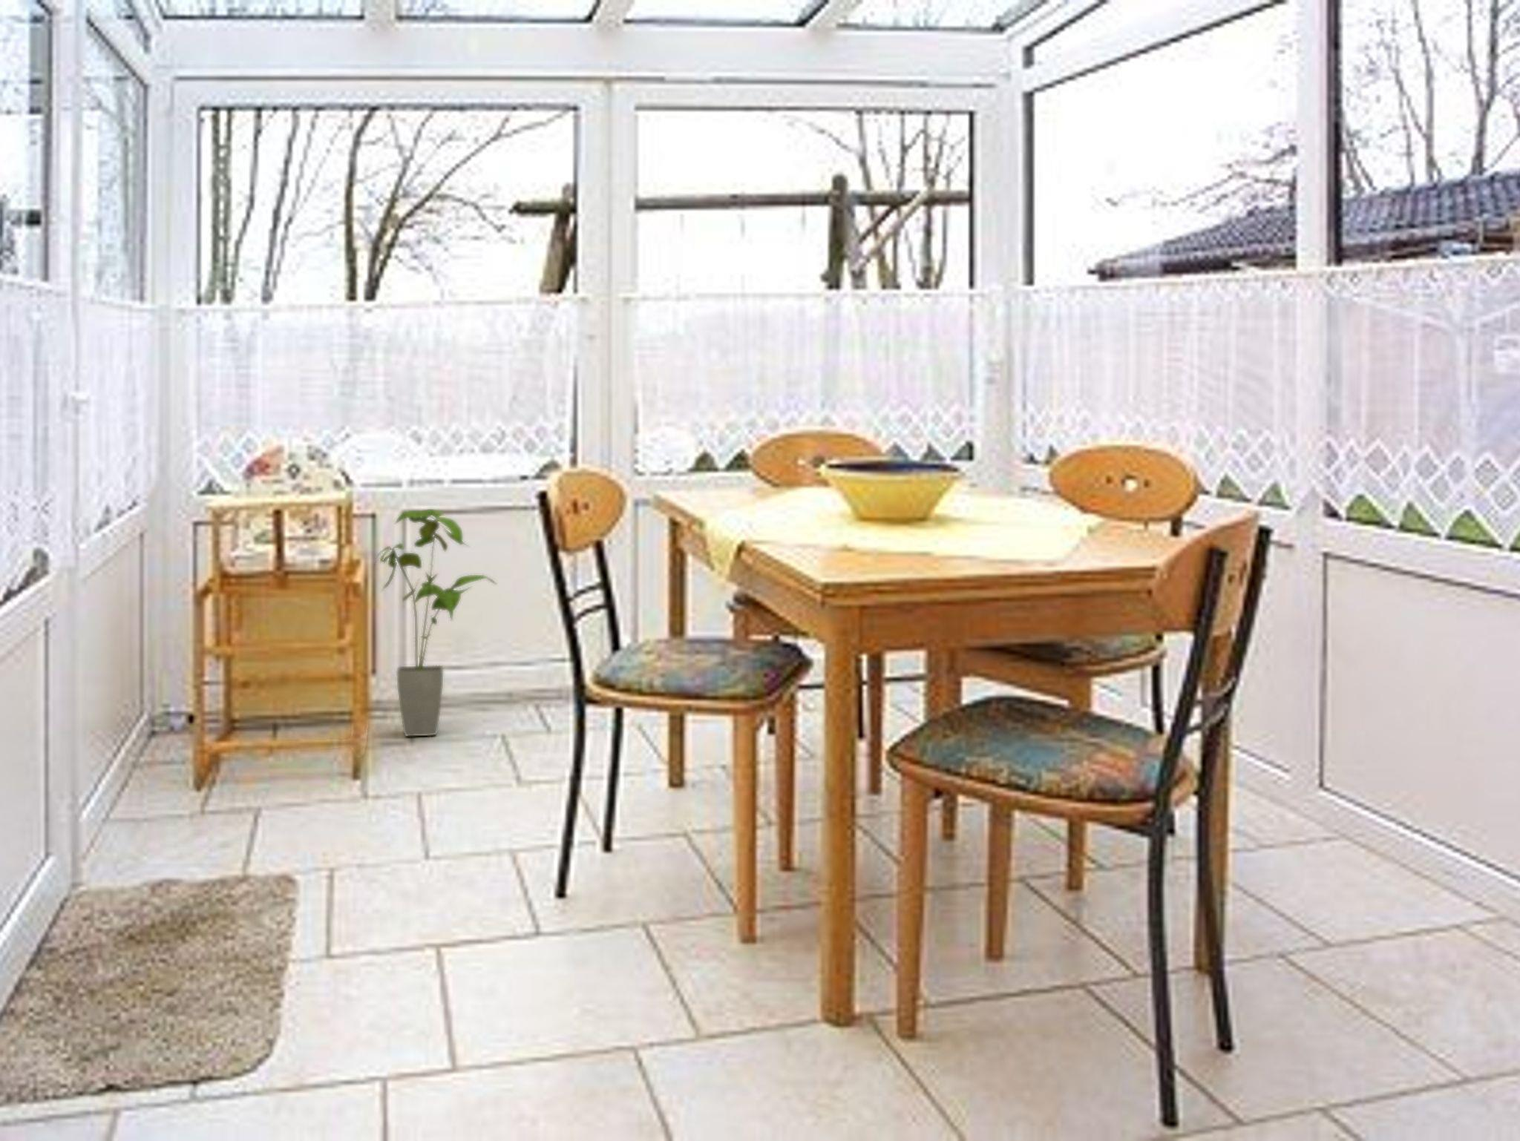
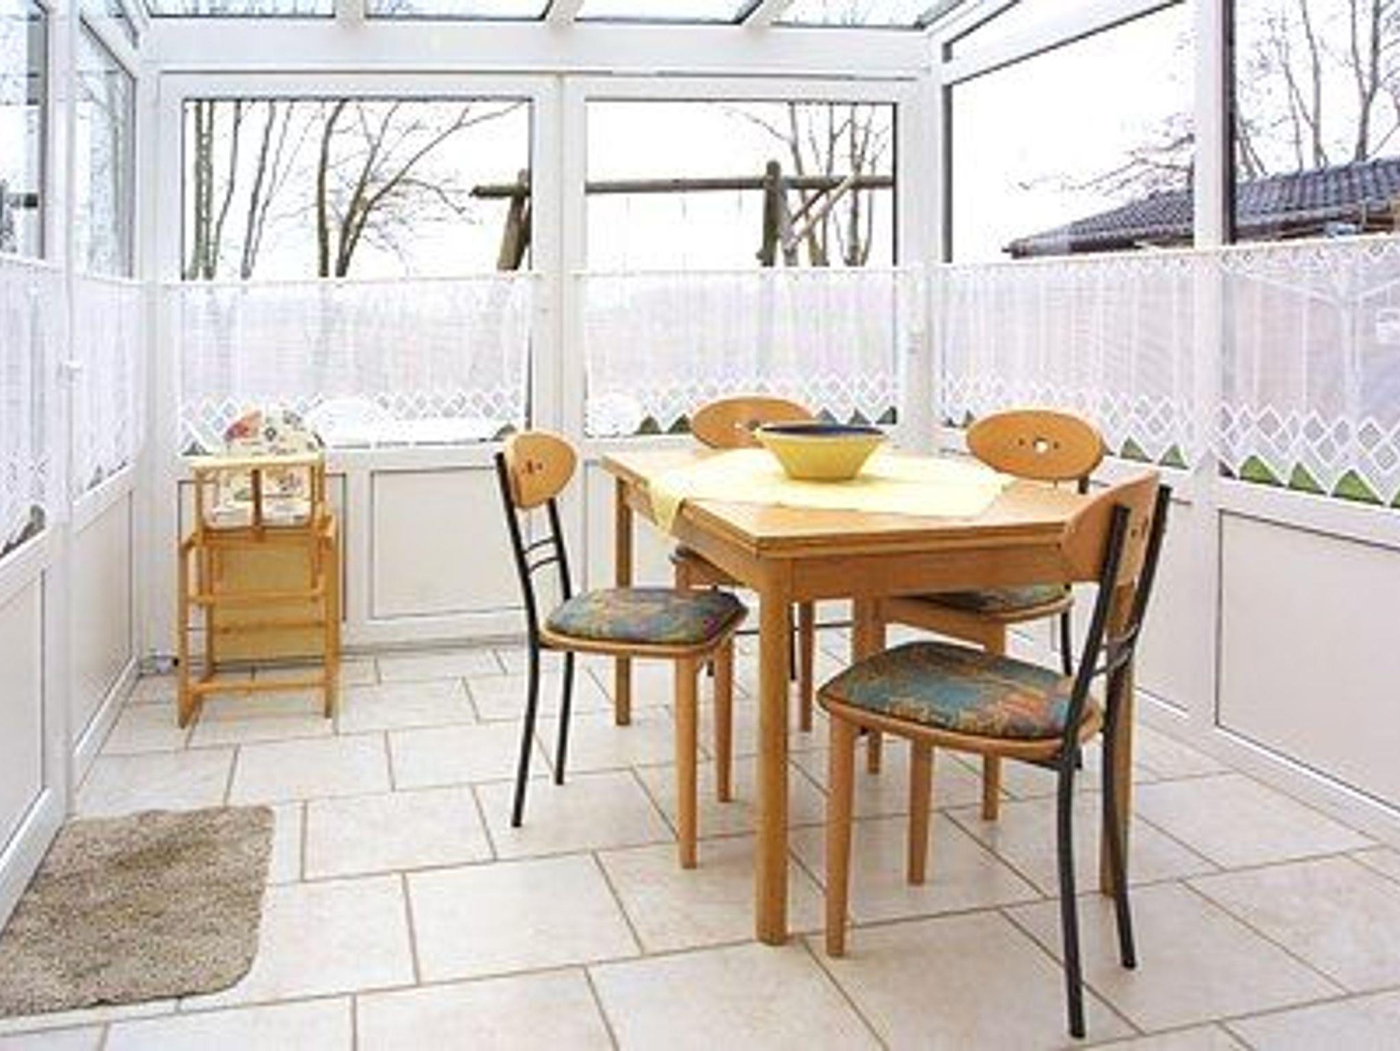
- house plant (436, 622)
